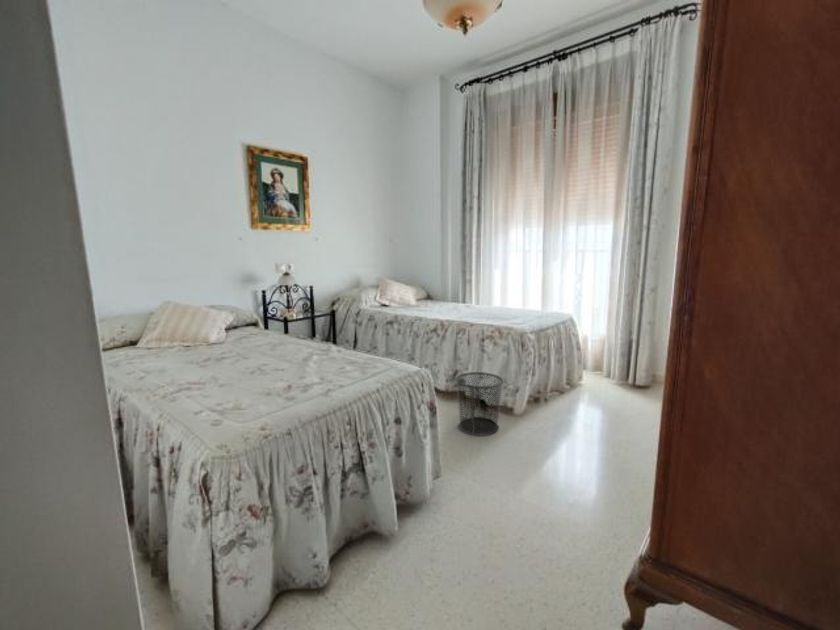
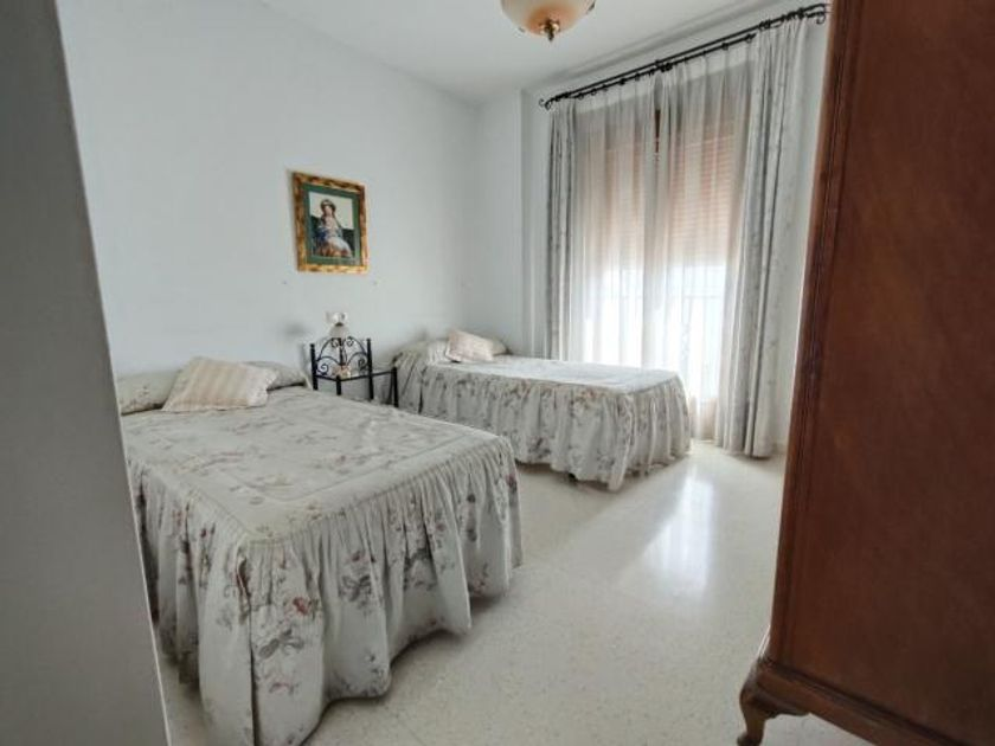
- waste bin (478, 403)
